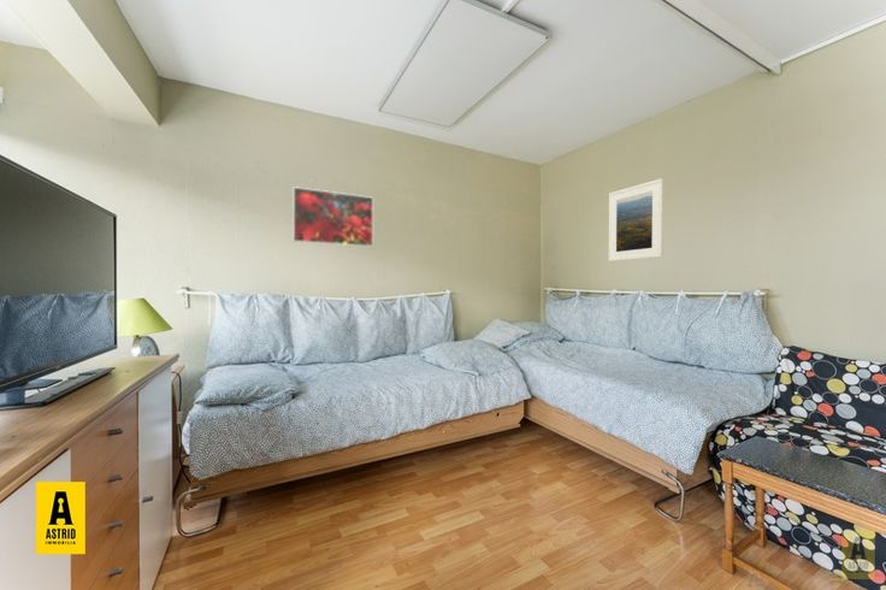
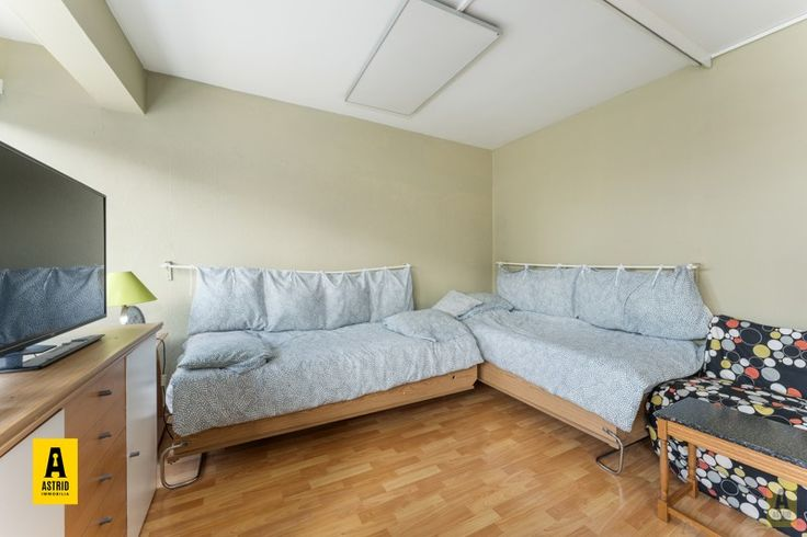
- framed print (633, 223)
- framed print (335, 218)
